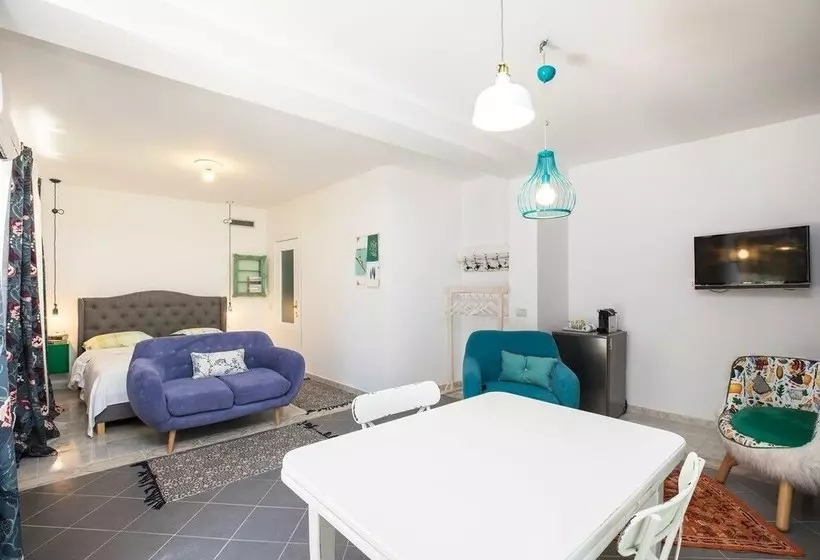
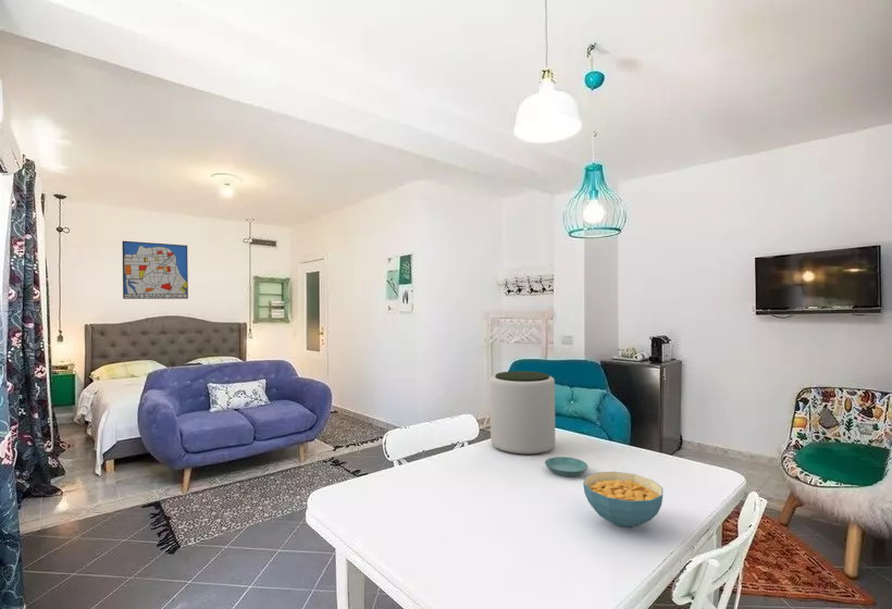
+ cereal bowl (622, 504)
+ wall art (156, 271)
+ saucer (566, 467)
+ plant pot (522, 410)
